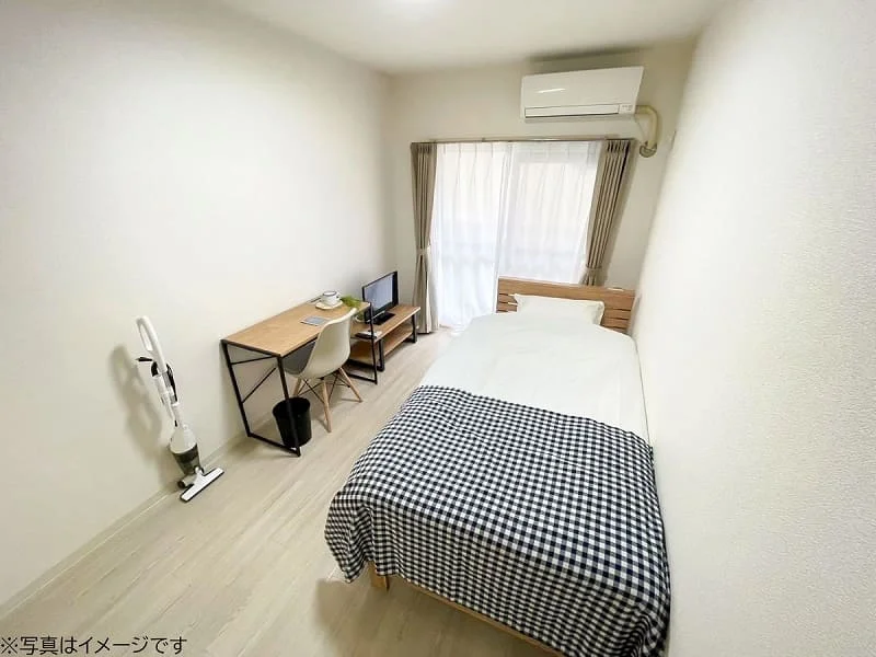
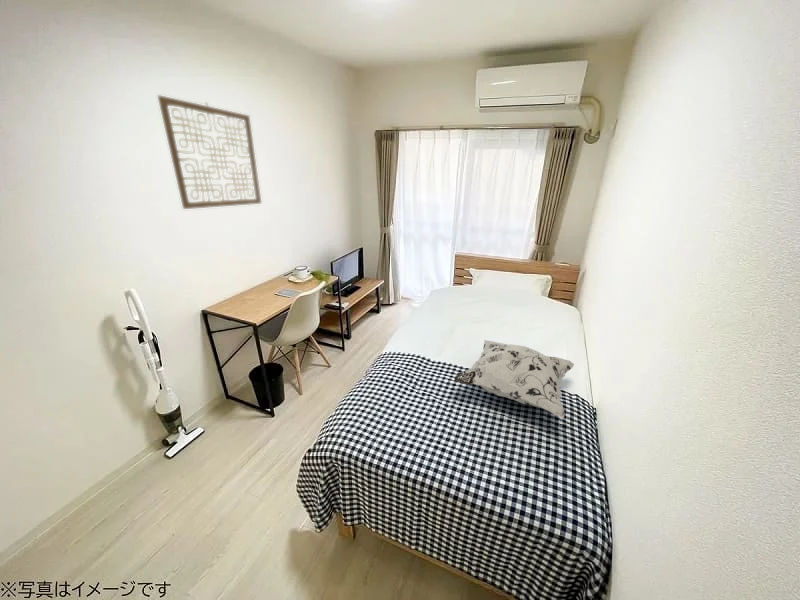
+ wall art (219, 156)
+ decorative pillow (516, 371)
